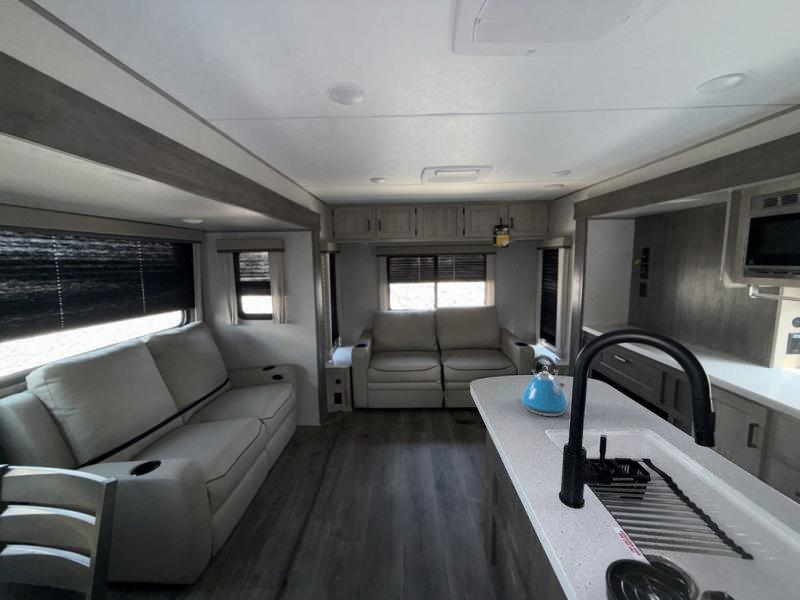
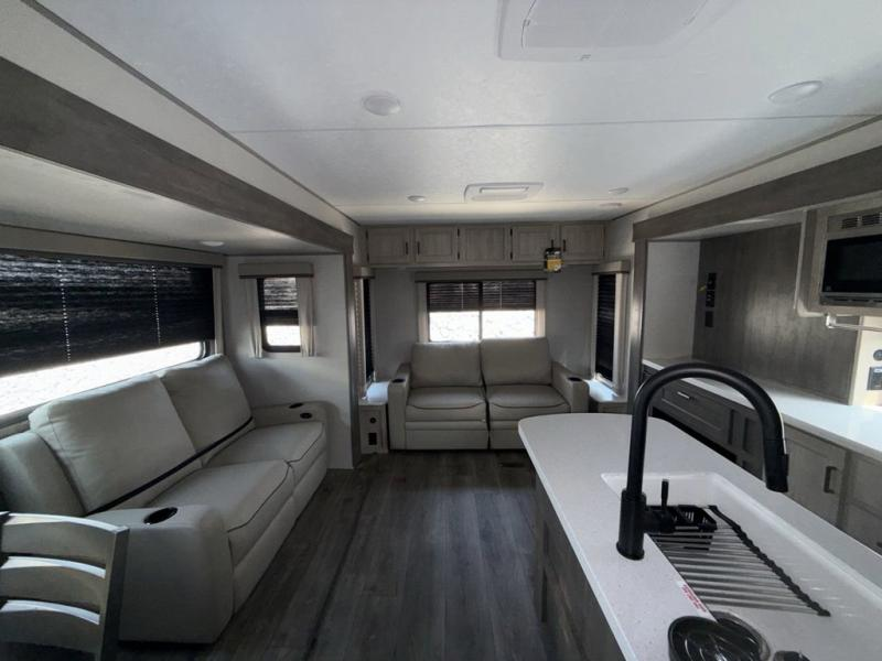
- kettle (543, 381)
